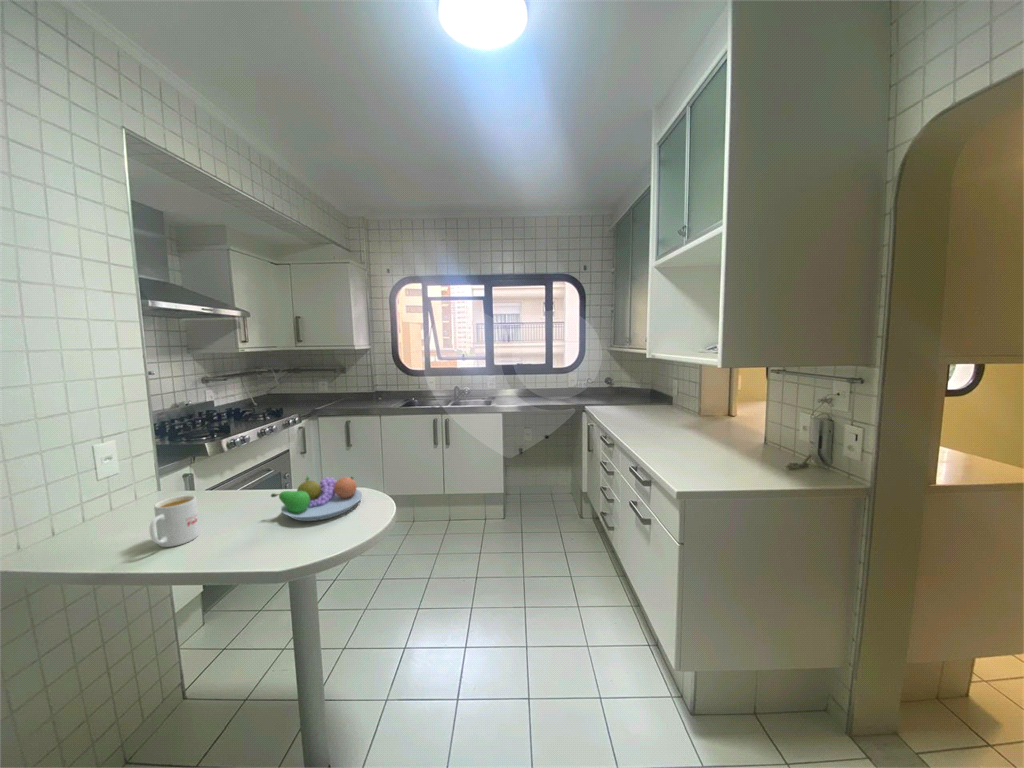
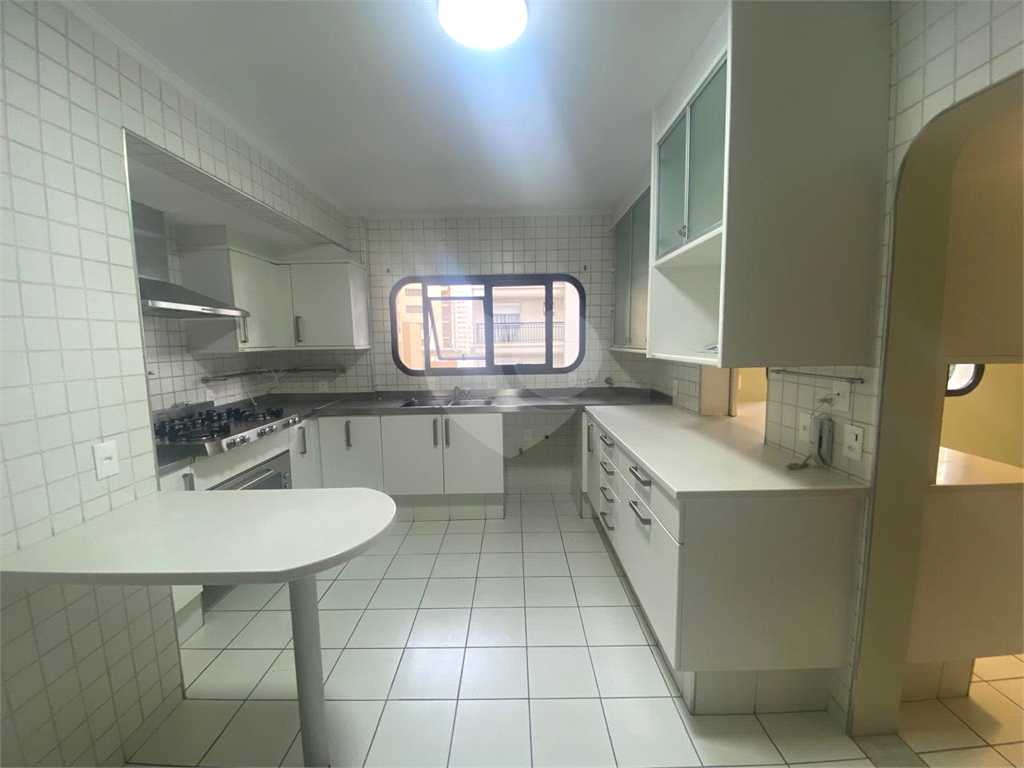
- mug (172, 523)
- fruit bowl (319, 494)
